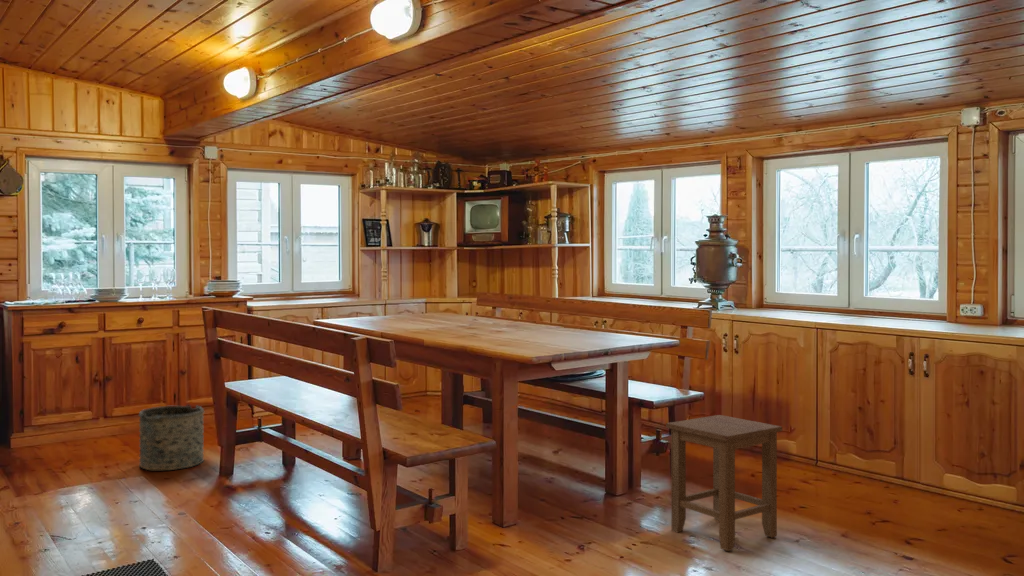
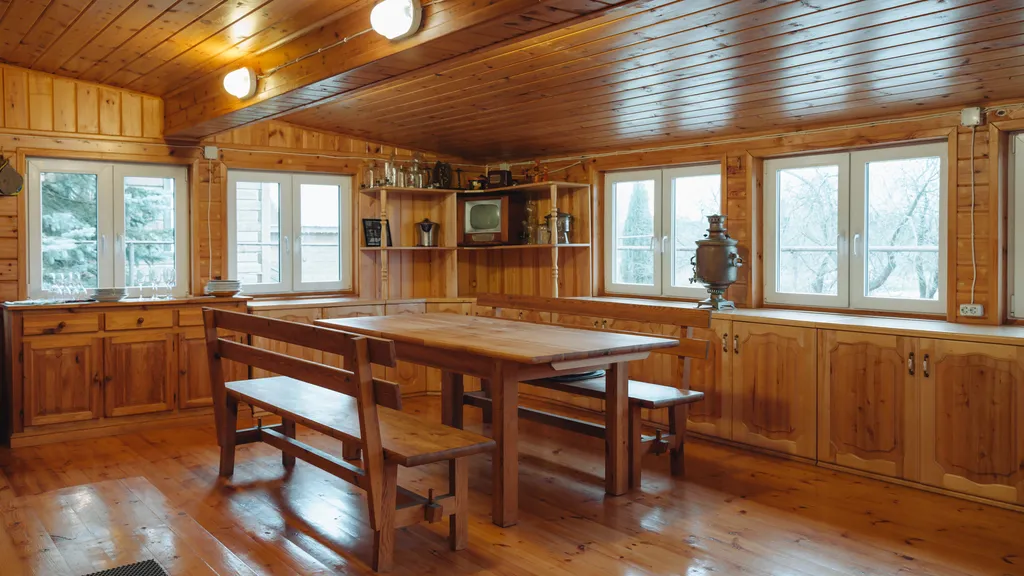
- stool (723, 479)
- bucket (172, 436)
